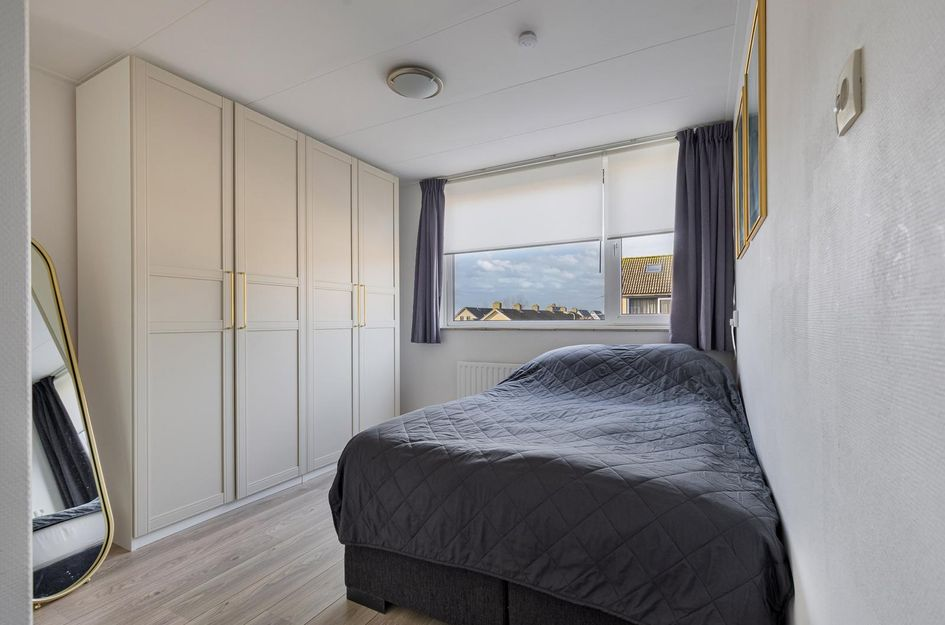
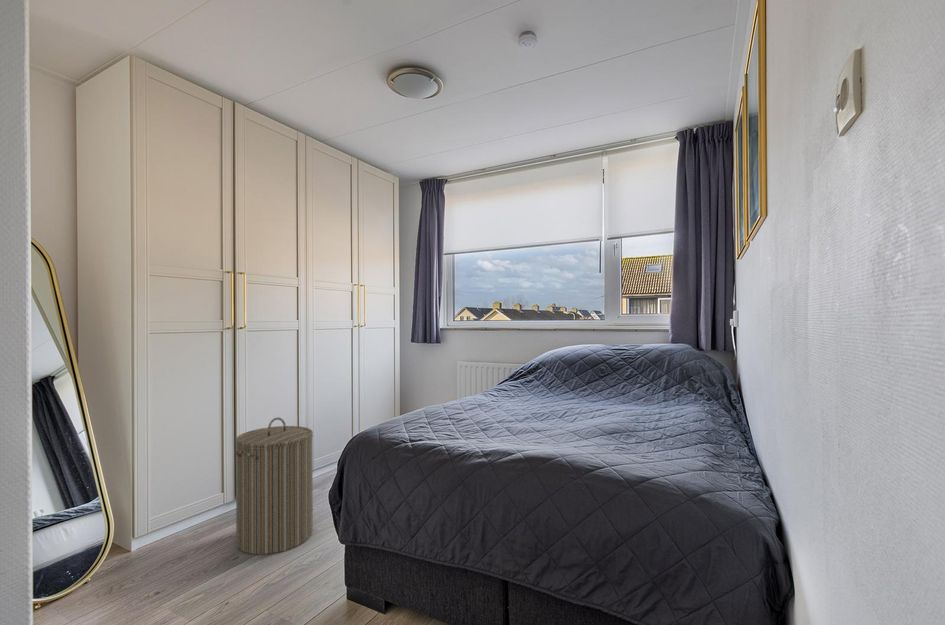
+ laundry hamper (275, 477)
